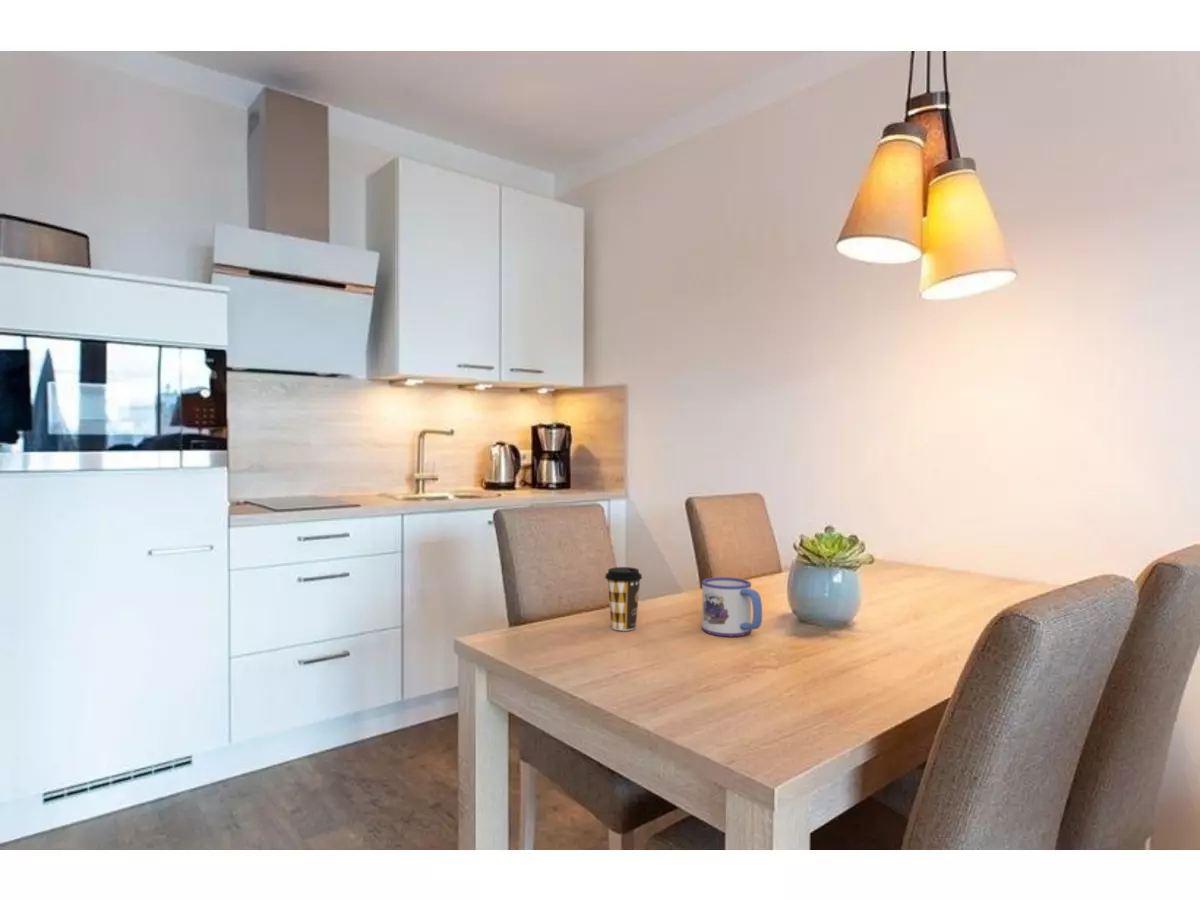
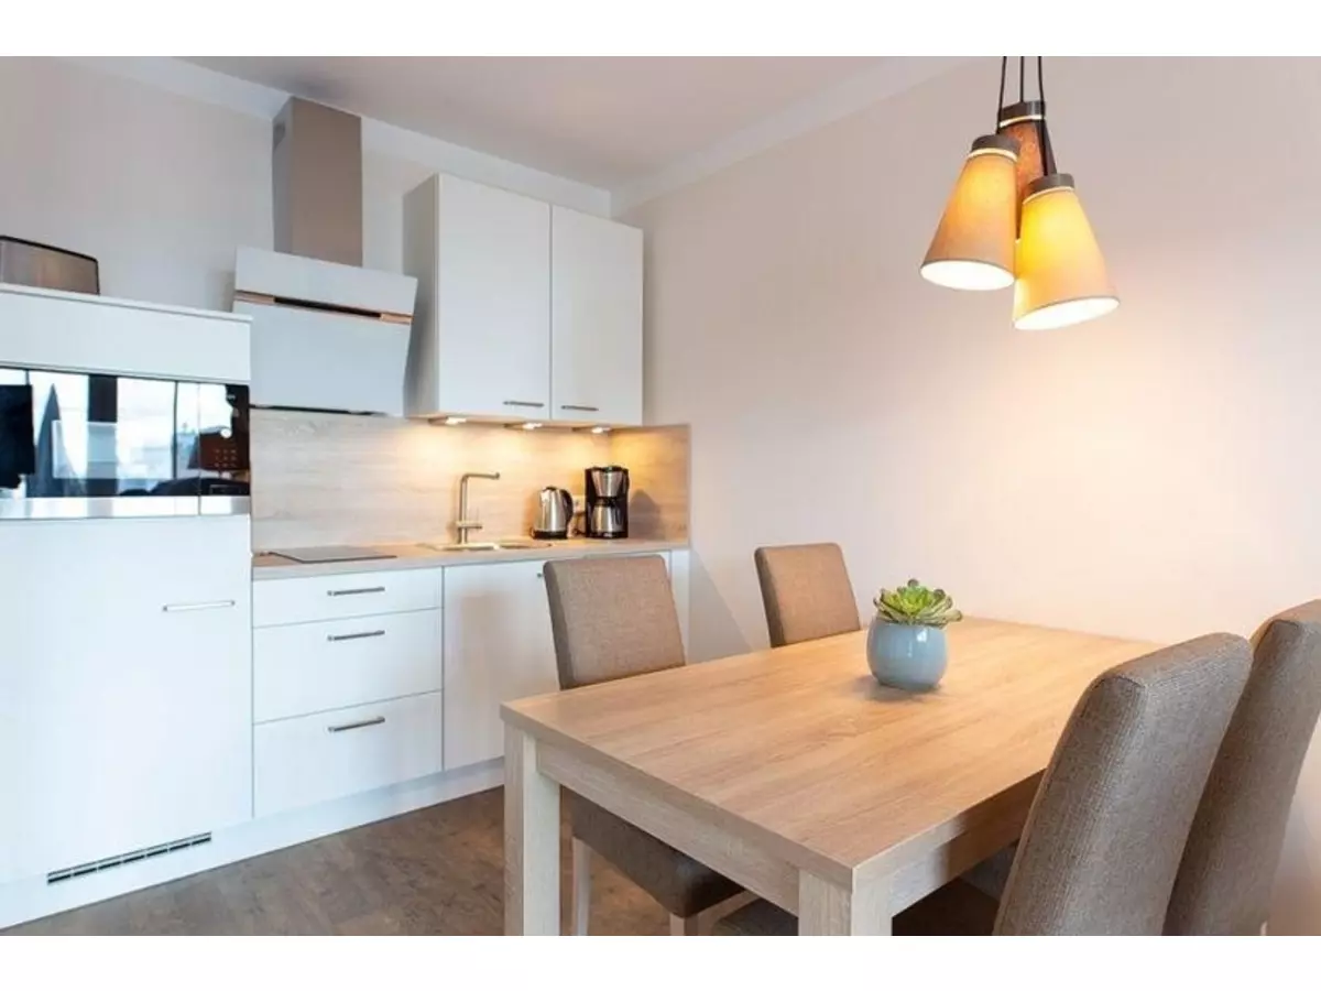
- mug (733, 607)
- coffee cup (623, 598)
